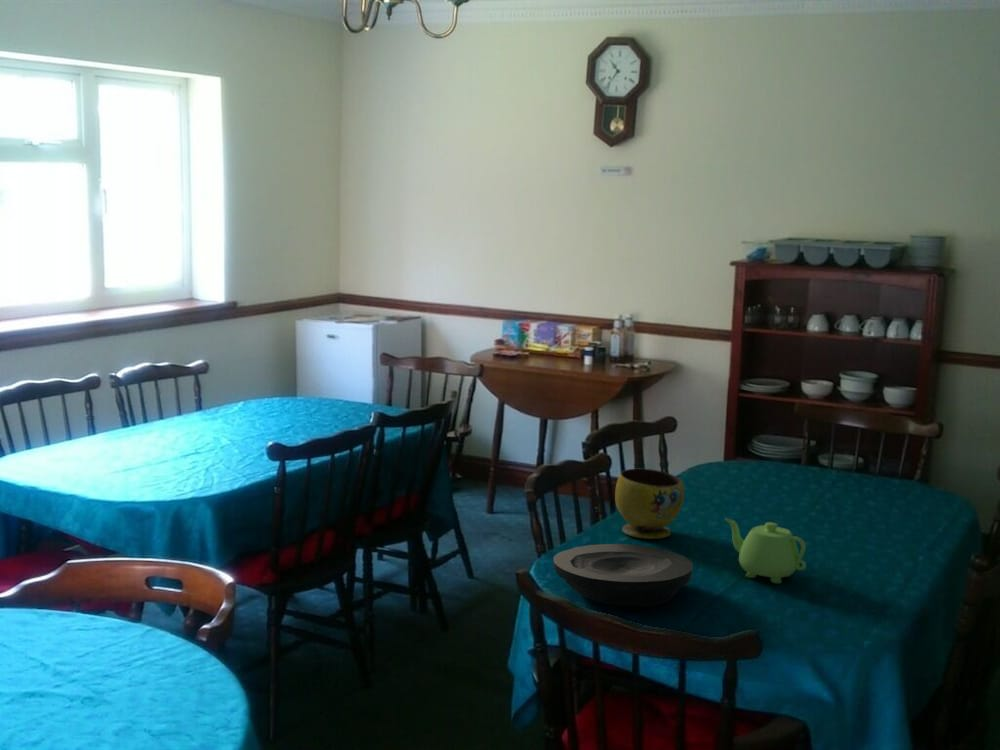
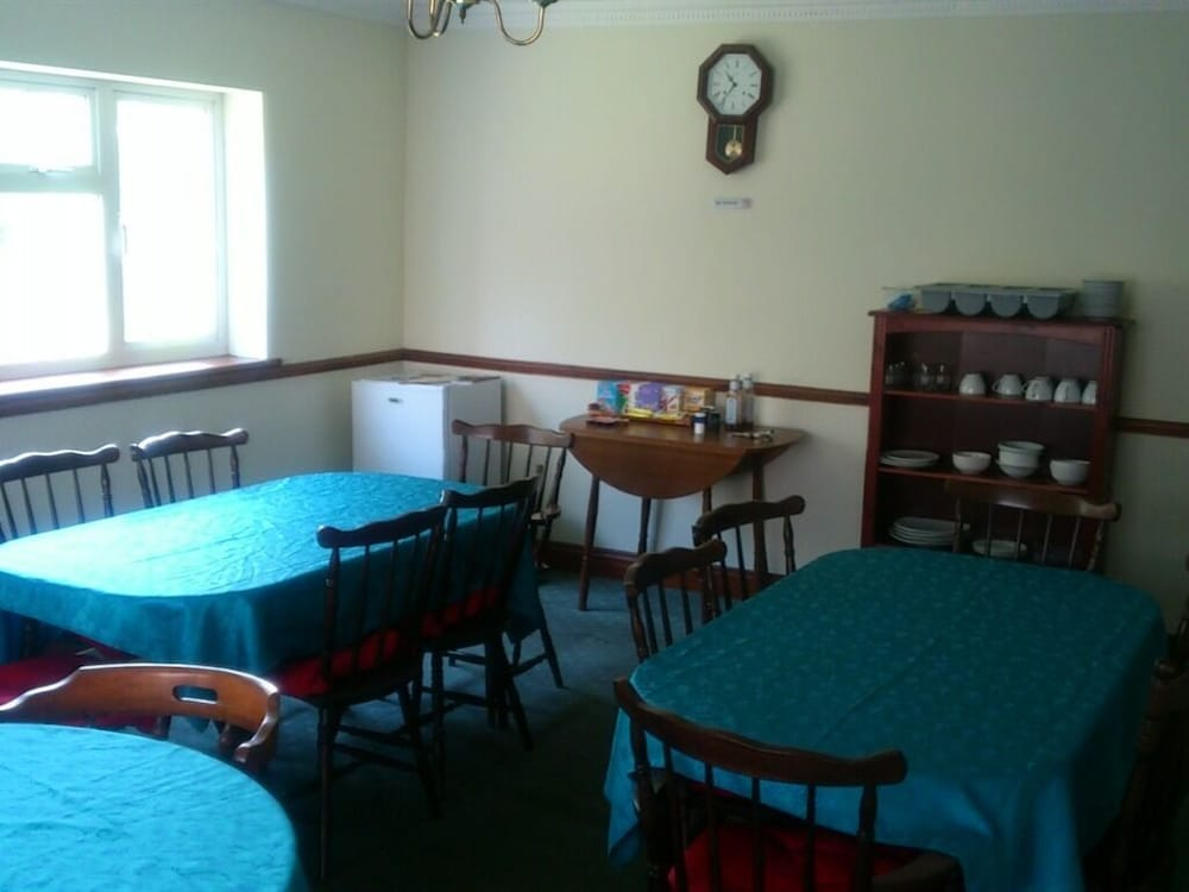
- teapot (764, 548)
- plate (622, 575)
- bowl (648, 503)
